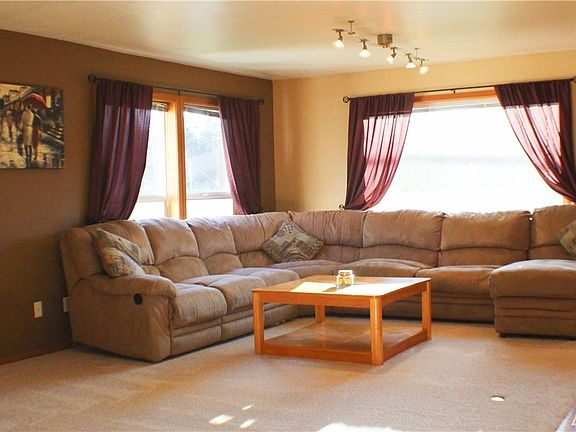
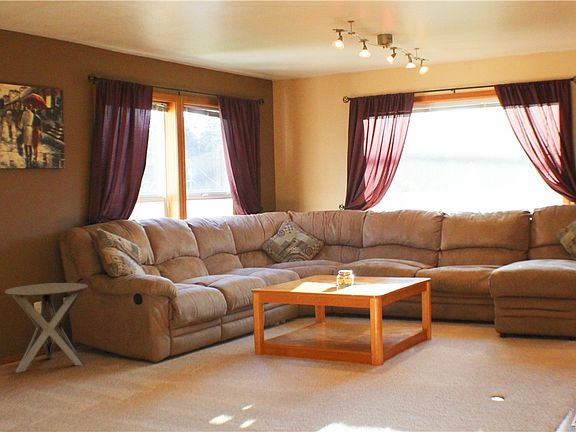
+ side table (48, 326)
